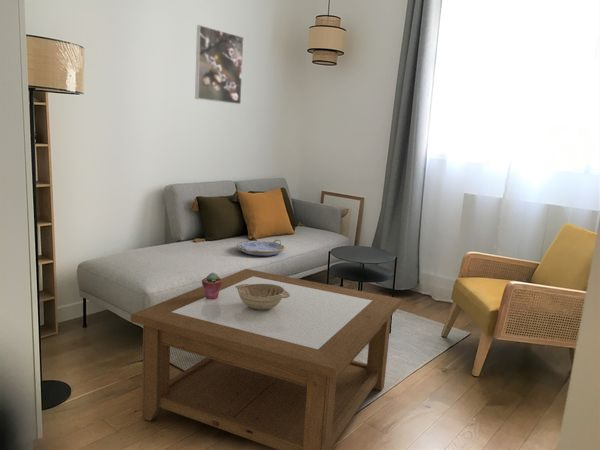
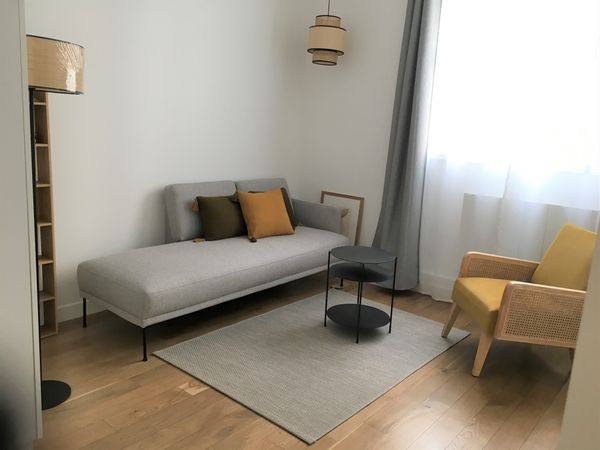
- serving tray (260, 246)
- potted succulent (212, 284)
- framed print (220, 67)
- coffee table (276, 354)
- decorative bowl (260, 297)
